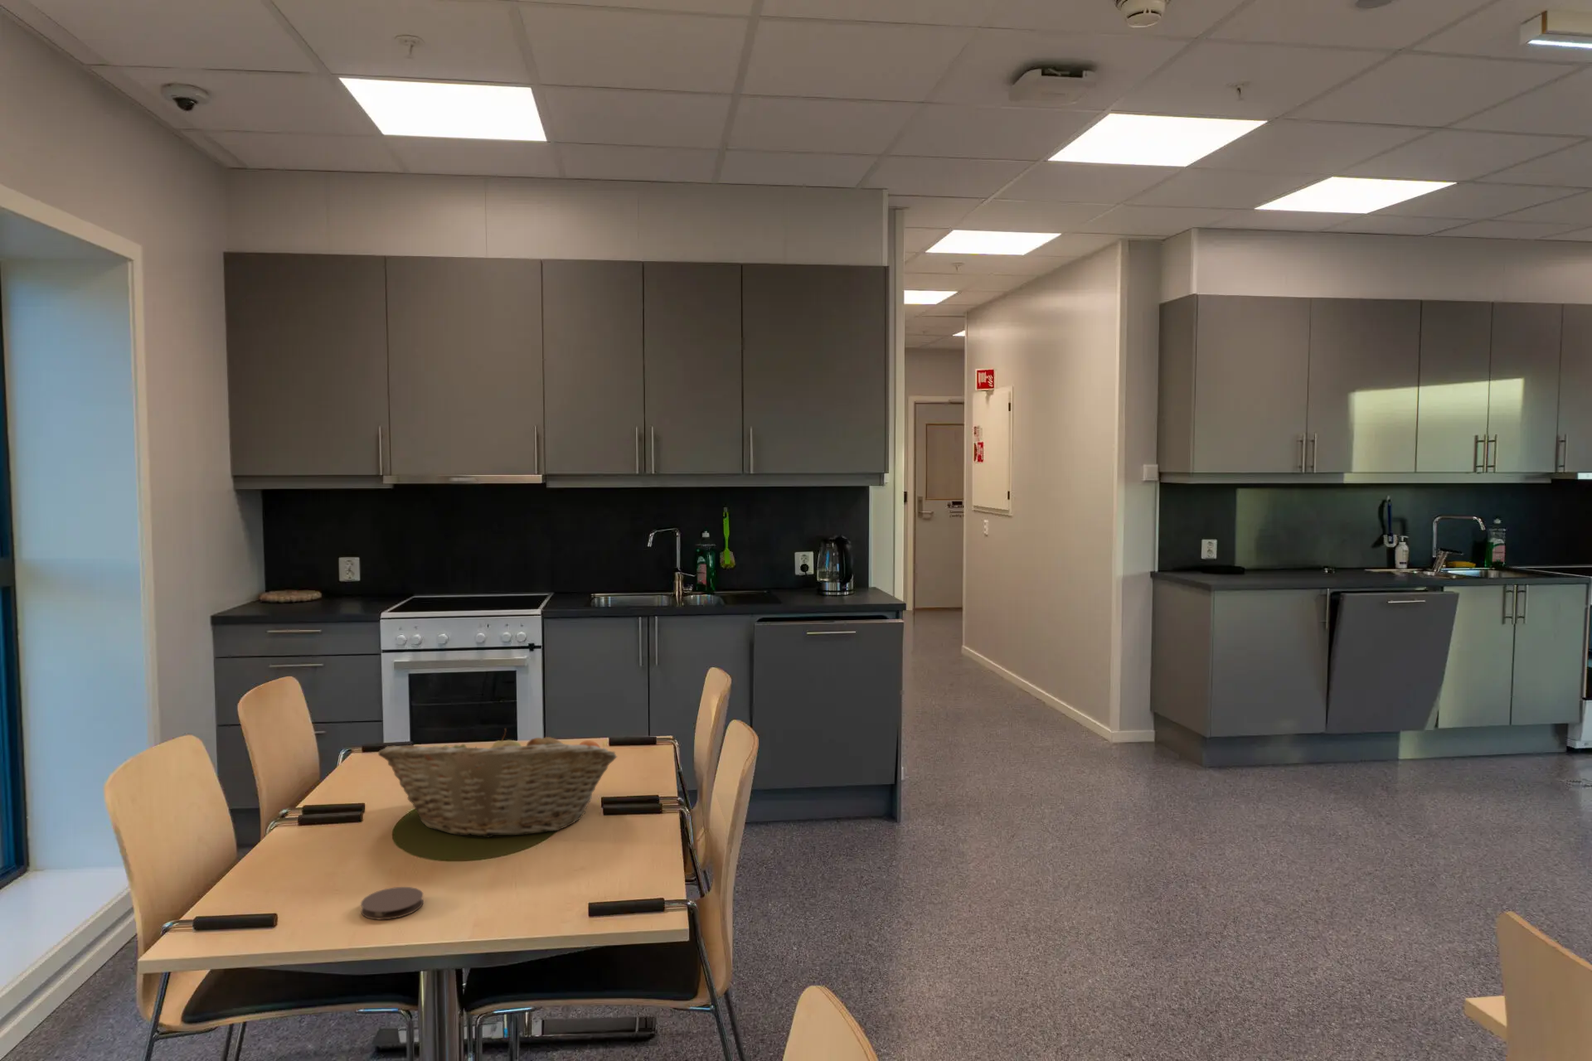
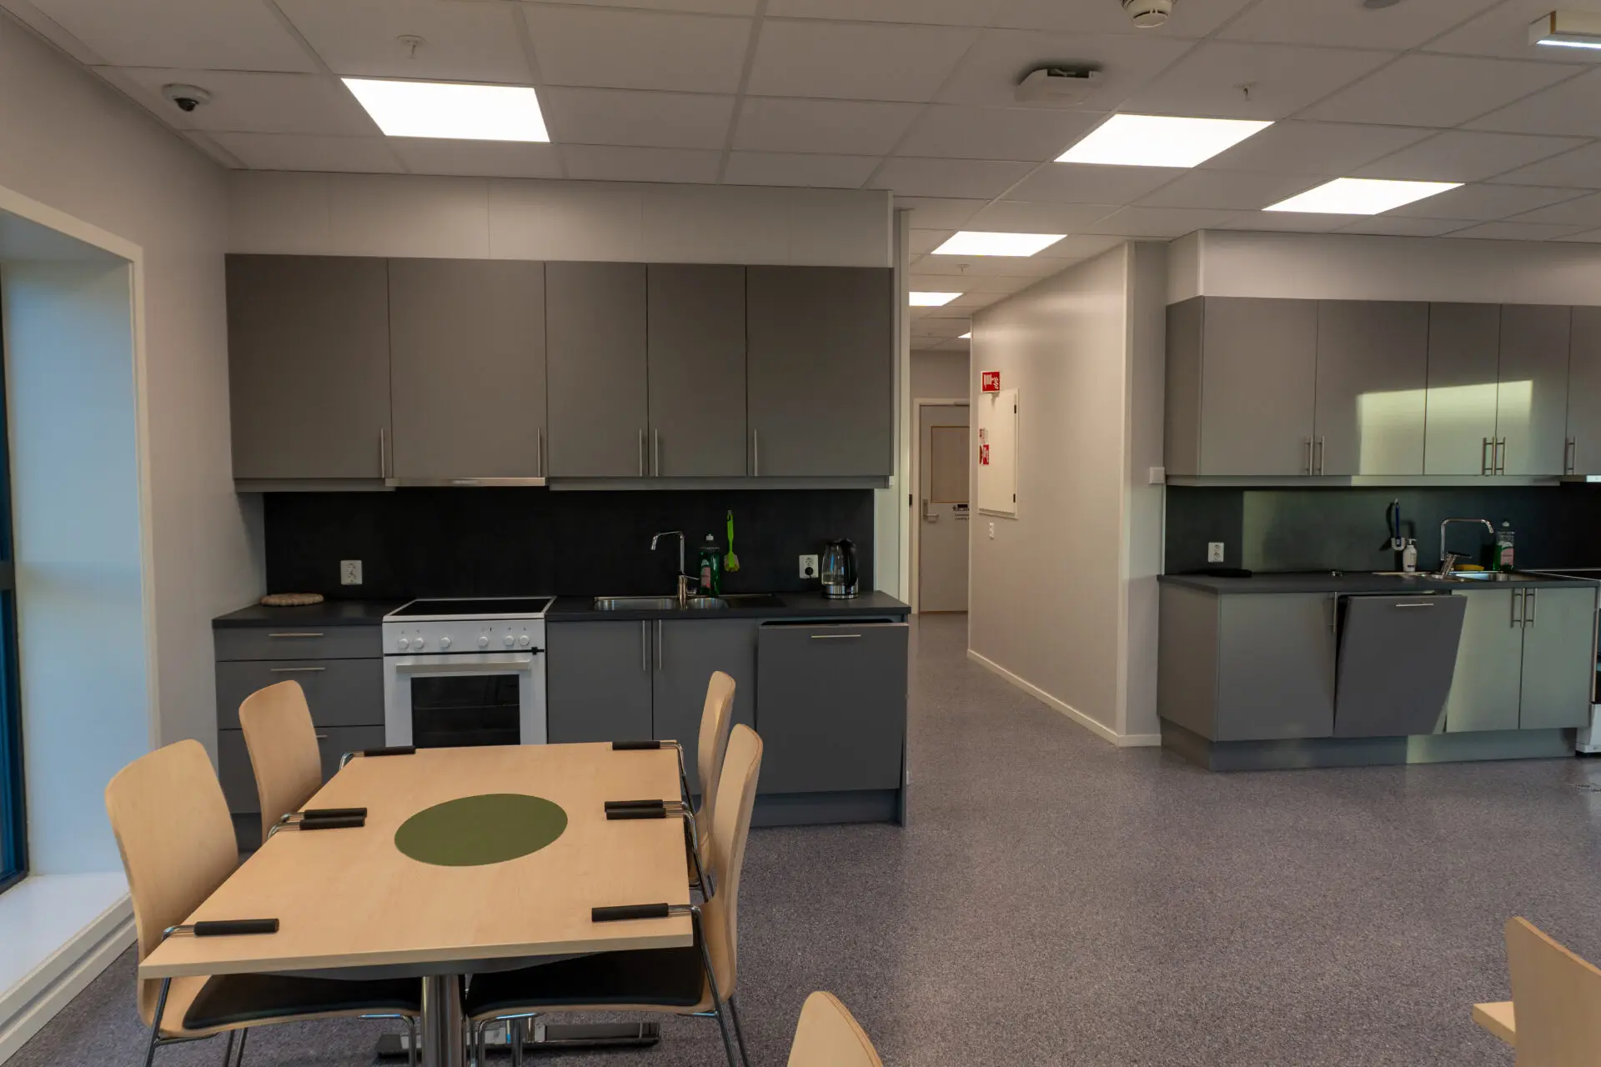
- coaster (392, 902)
- fruit basket (500, 771)
